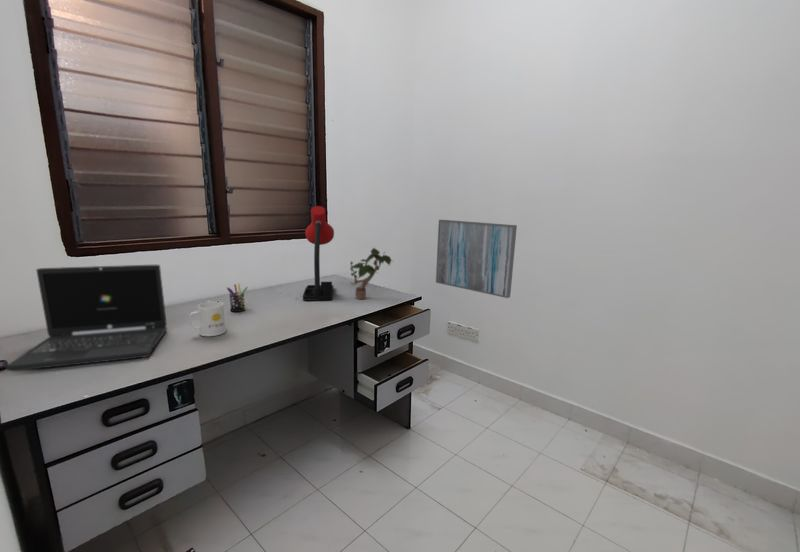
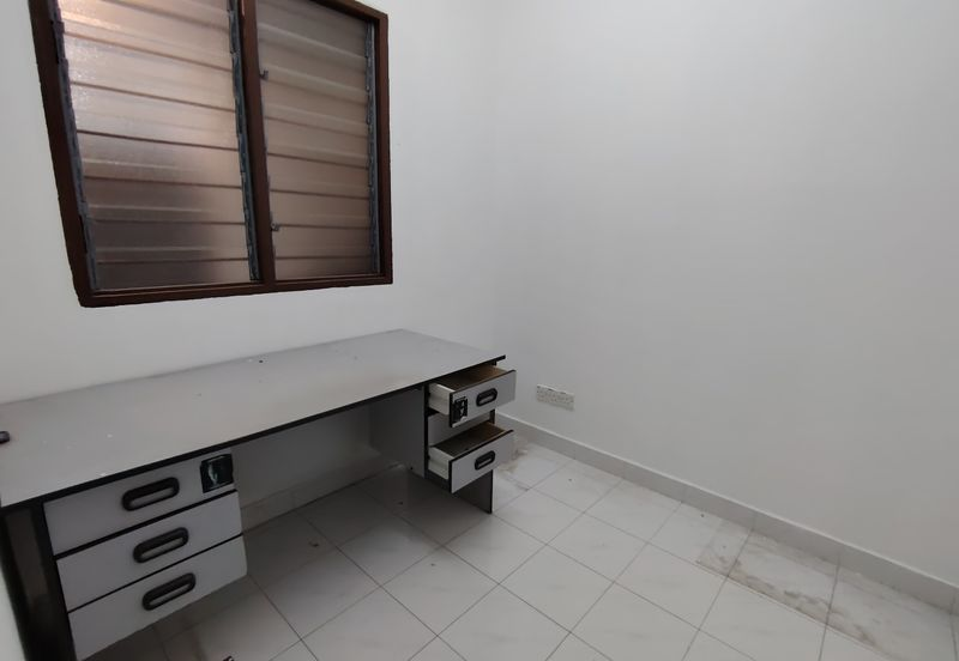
- potted plant (374, 272)
- wall art (472, 256)
- desk lamp (318, 250)
- mug (208, 319)
- pen holder (238, 296)
- laptop (92, 312)
